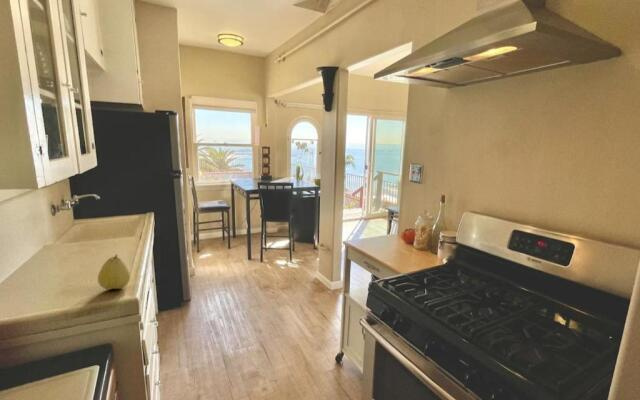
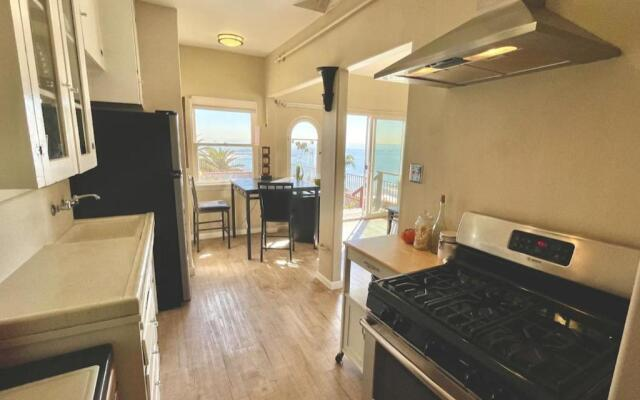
- fruit (113, 271)
